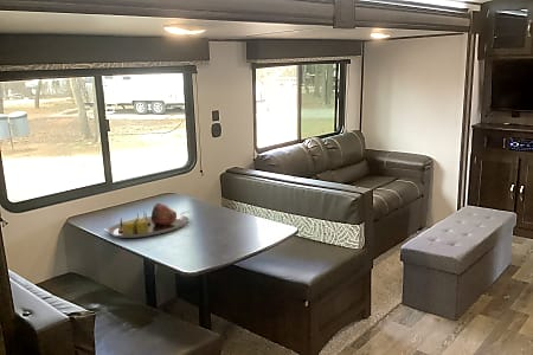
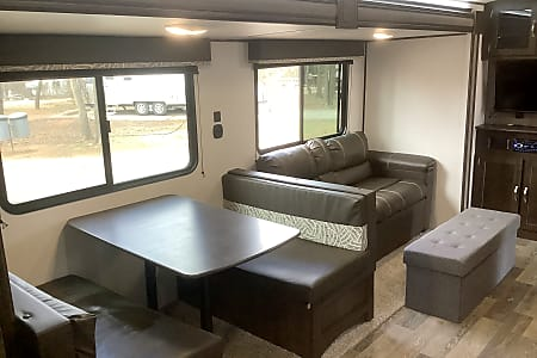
- serving tray (148, 217)
